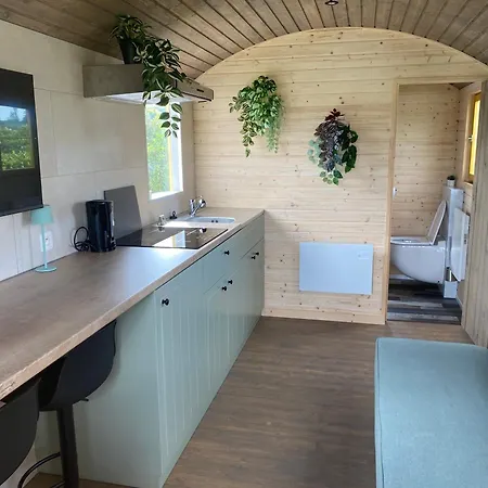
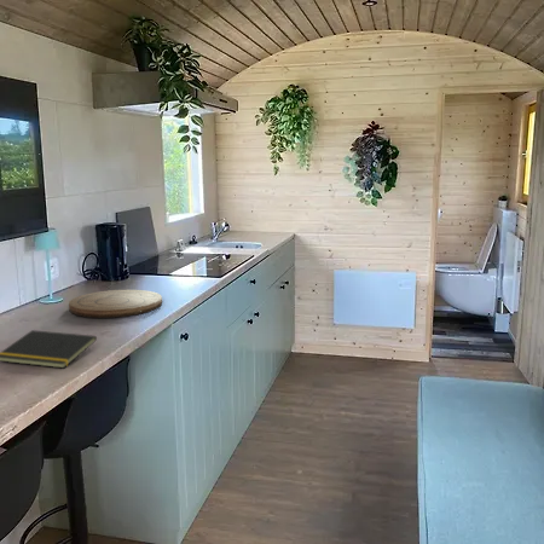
+ cutting board (116, 302)
+ notepad (46, 347)
